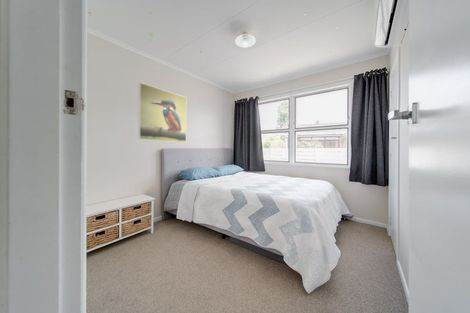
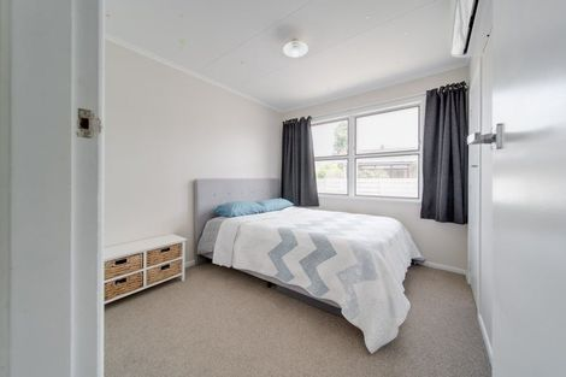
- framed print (165, 116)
